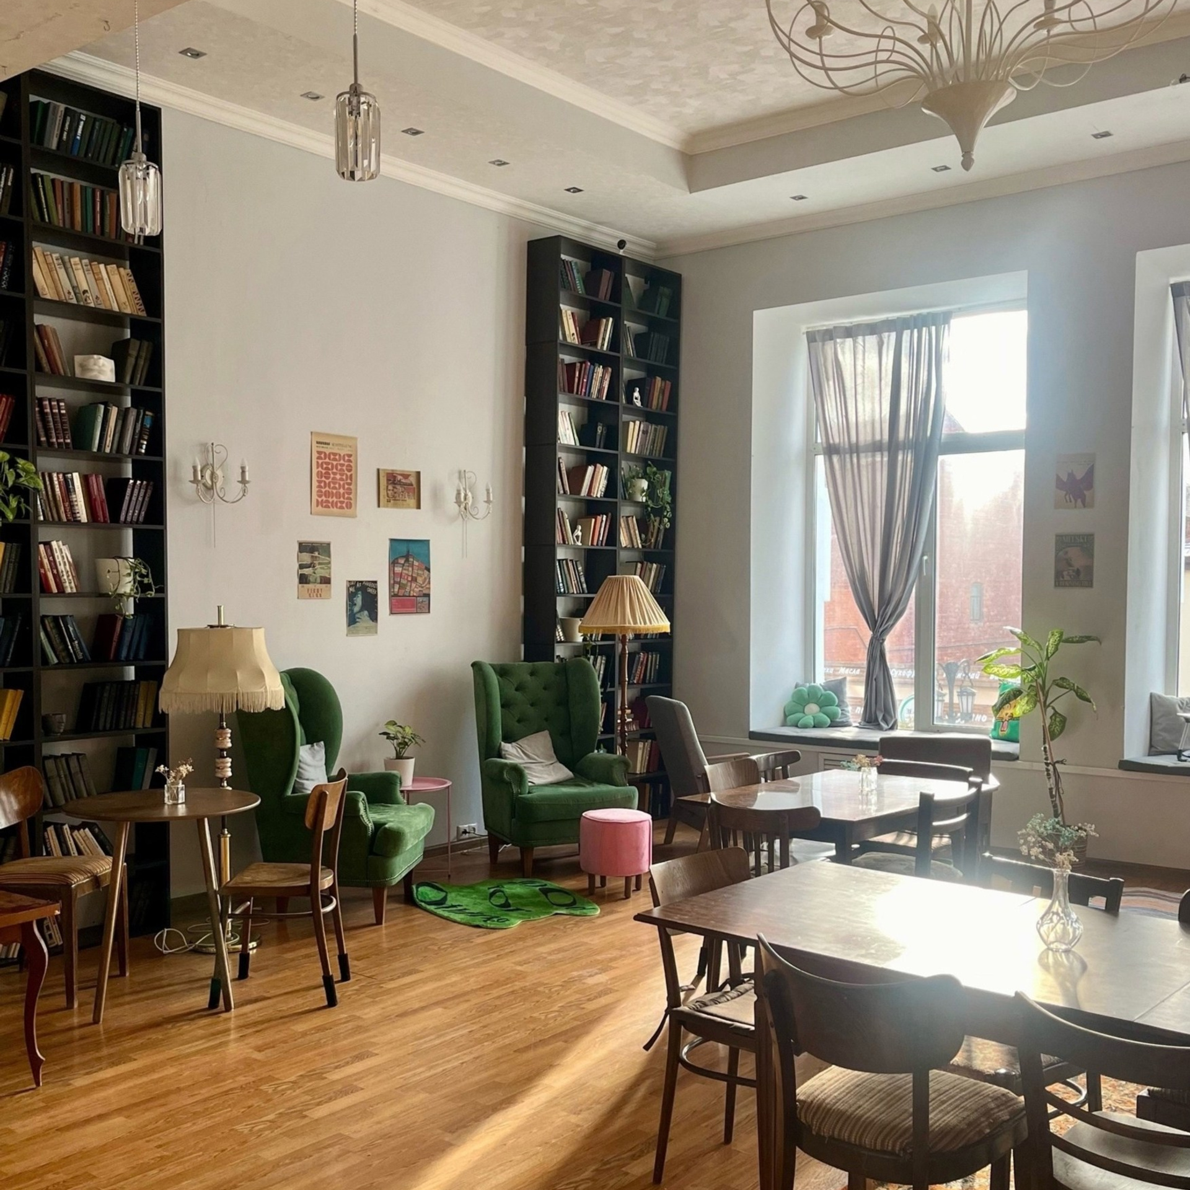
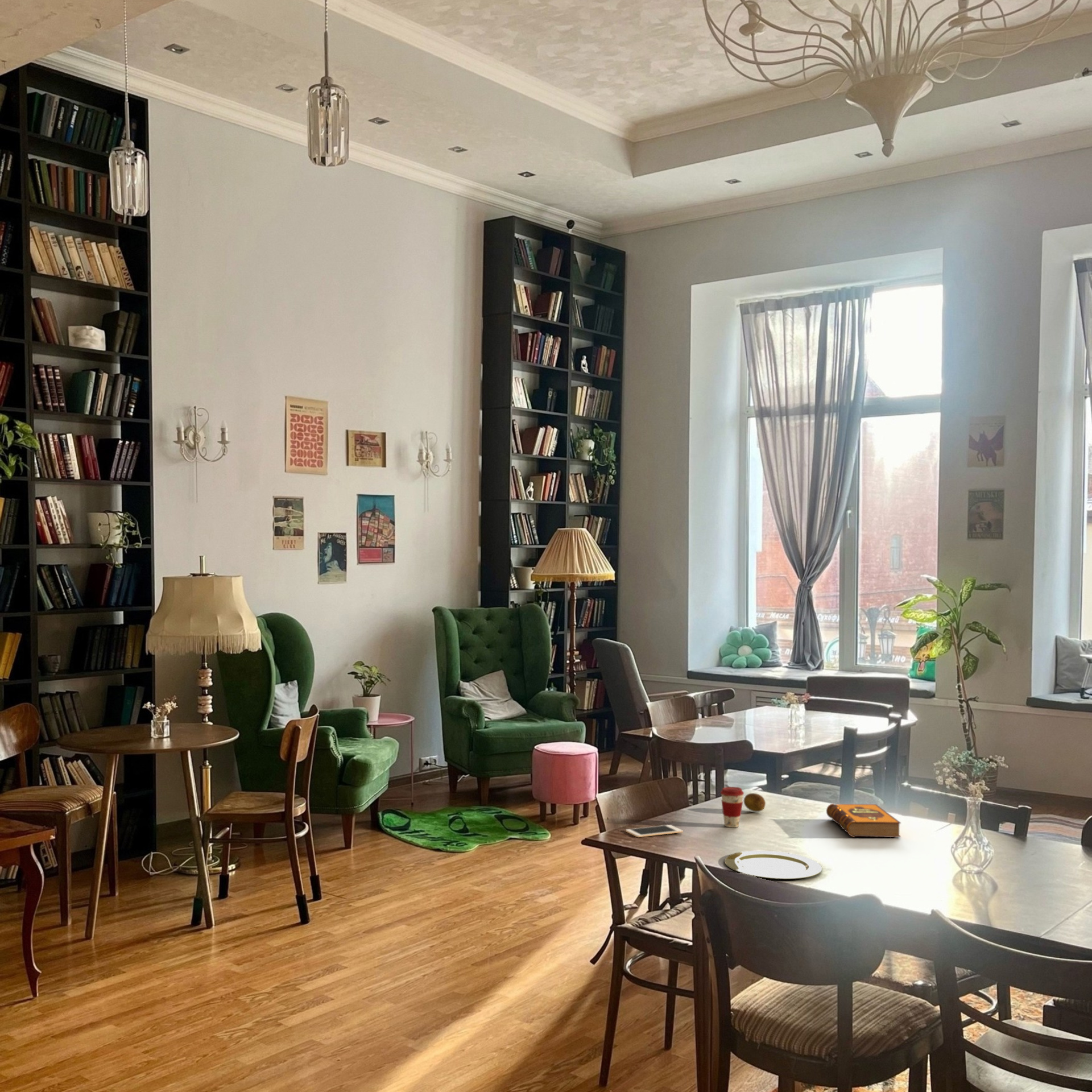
+ plate (772, 864)
+ fruit (754, 802)
+ hardback book (862, 820)
+ cell phone (654, 831)
+ coffee cup (731, 807)
